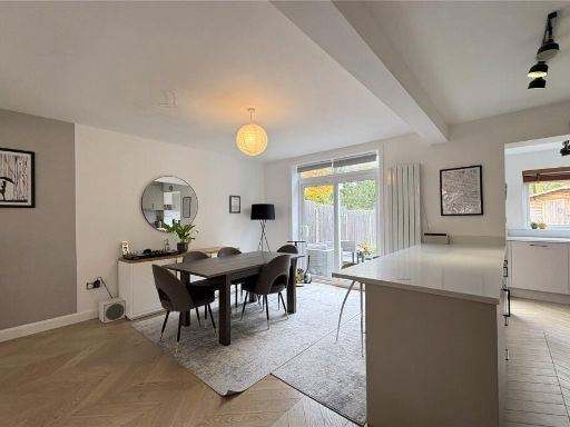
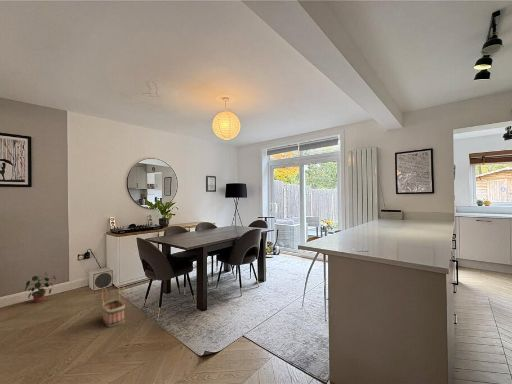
+ potted plant (41, 285)
+ basket (113, 302)
